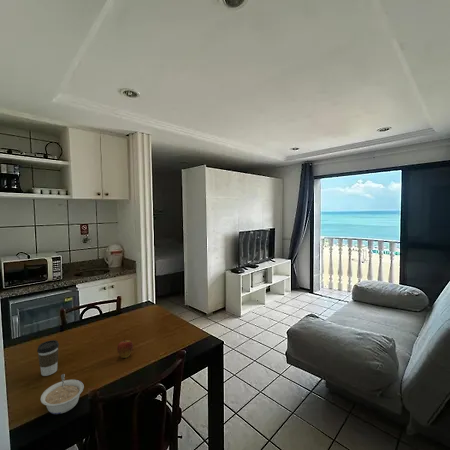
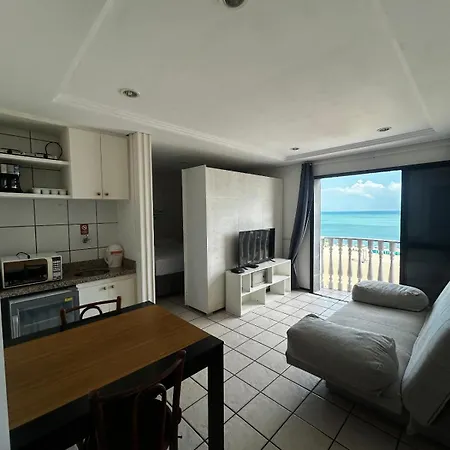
- fruit (125, 347)
- legume (62, 396)
- coffee cup (48, 358)
